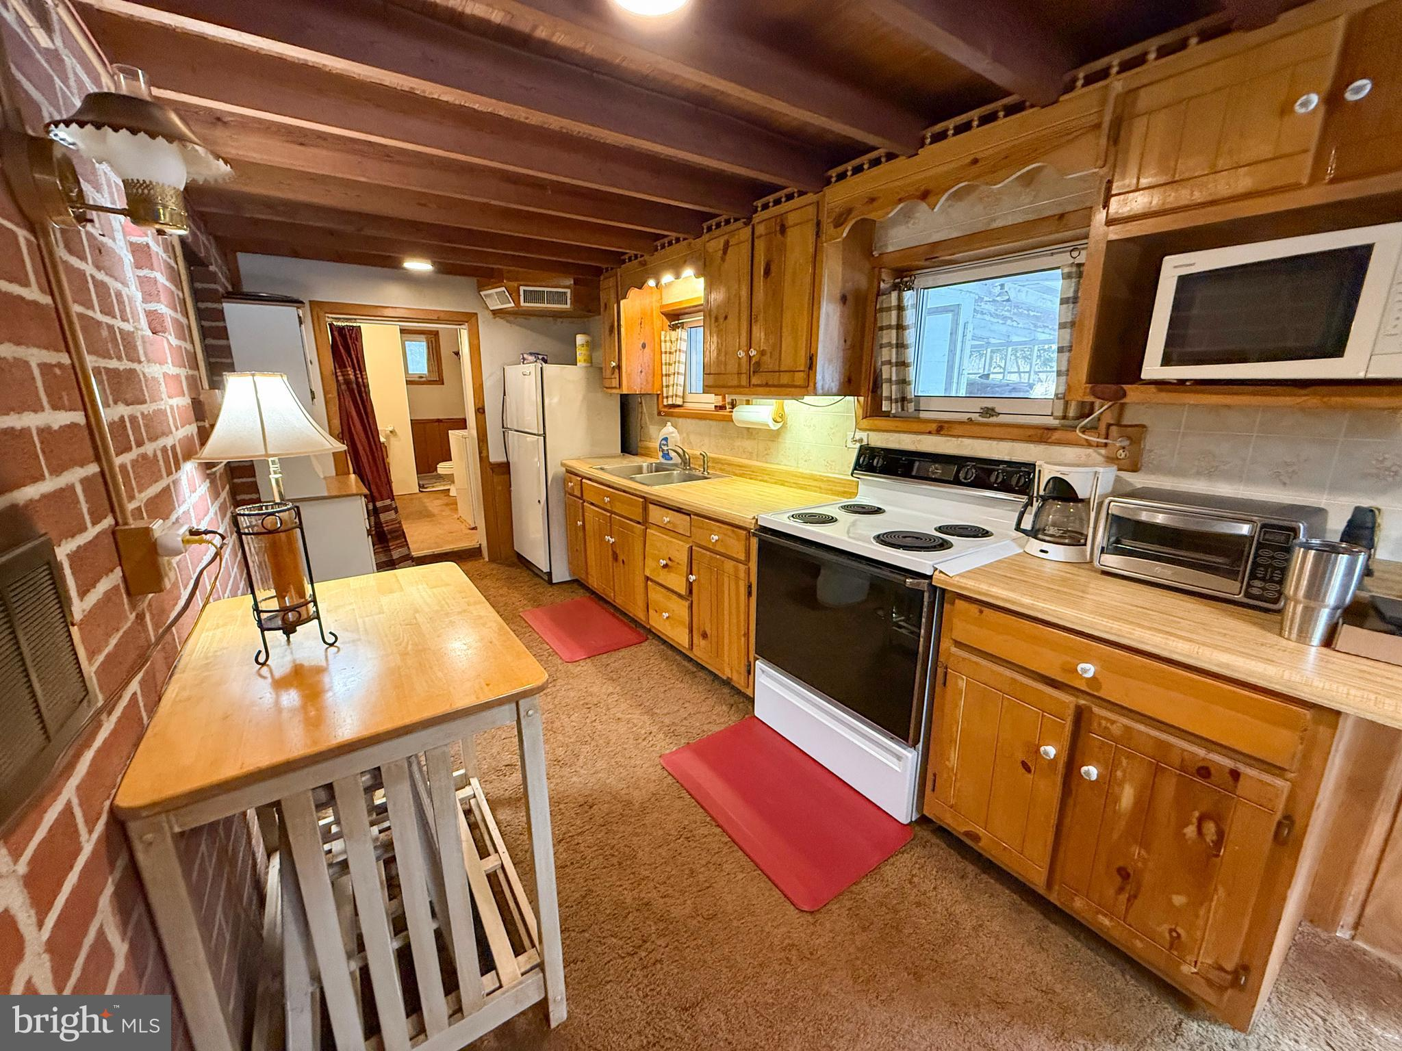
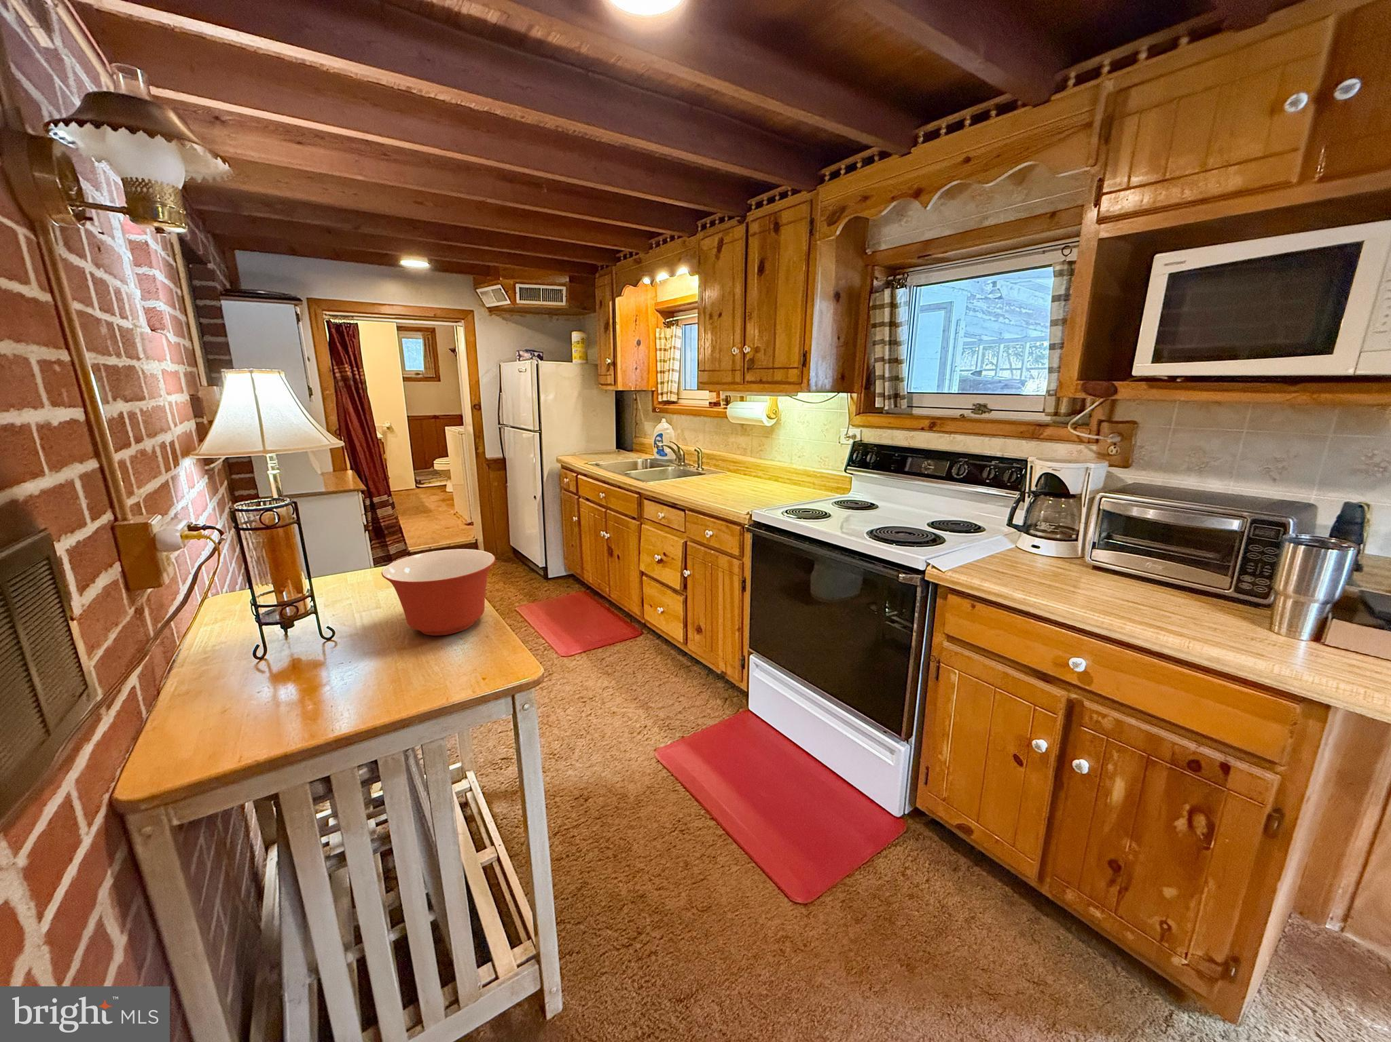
+ mixing bowl (445, 594)
